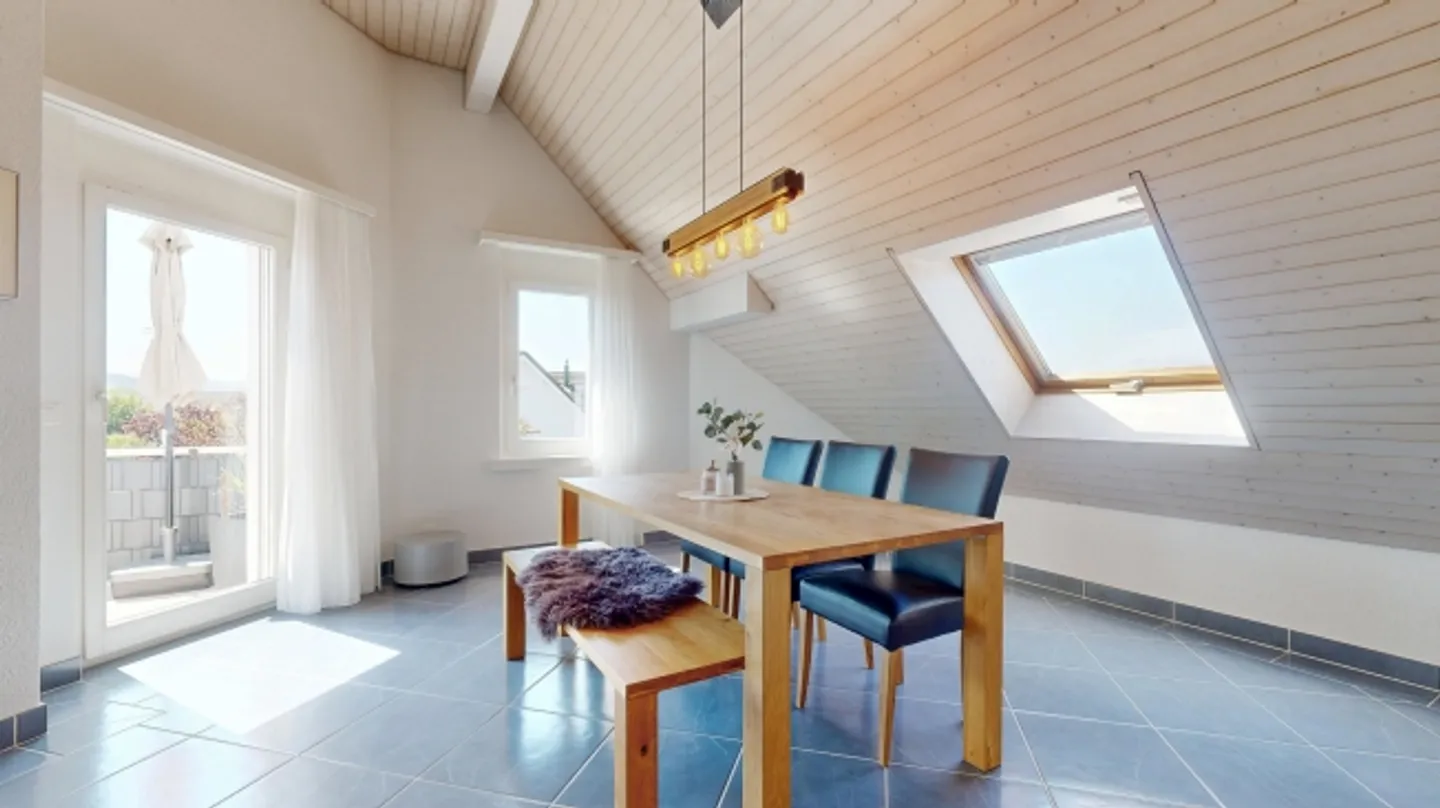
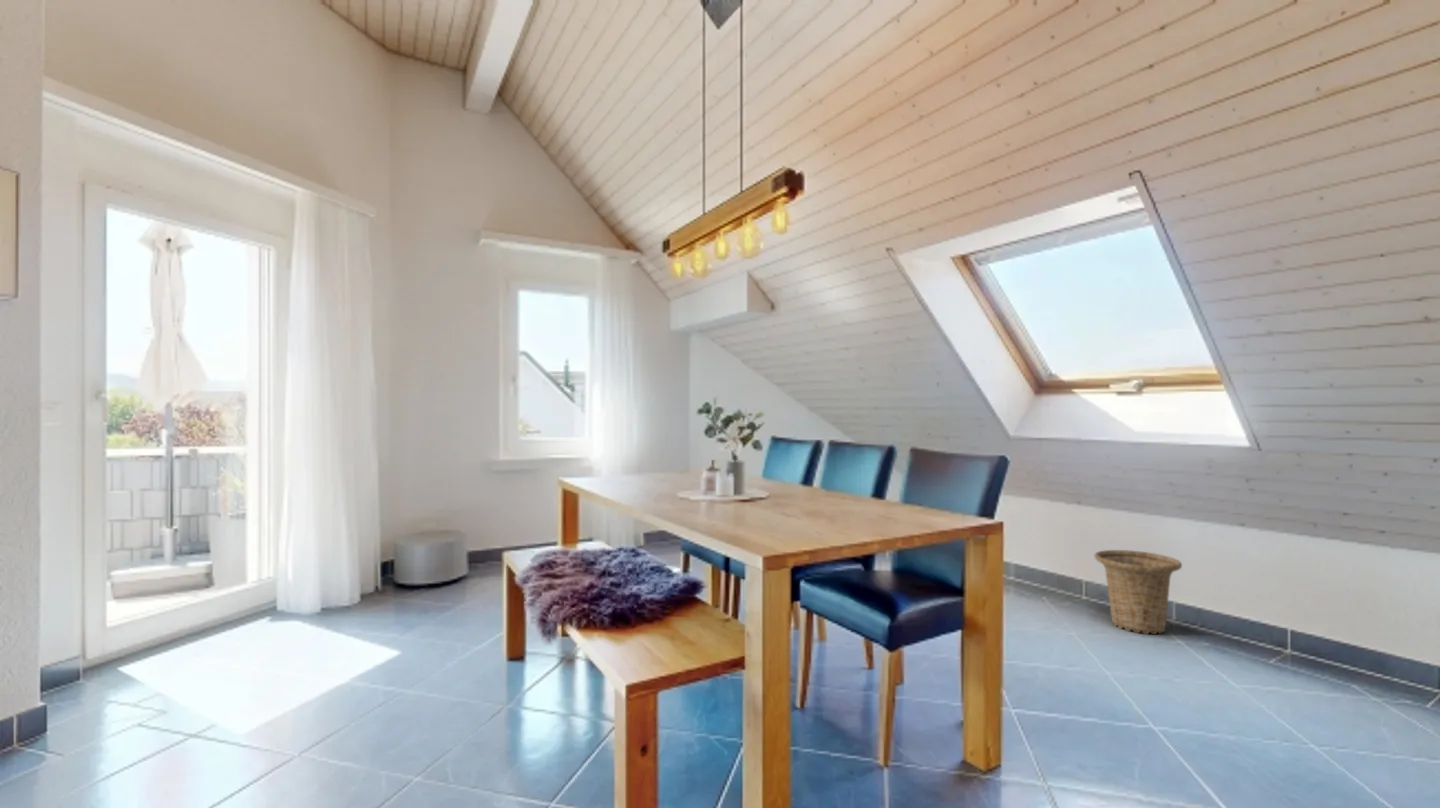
+ basket (1137, 592)
